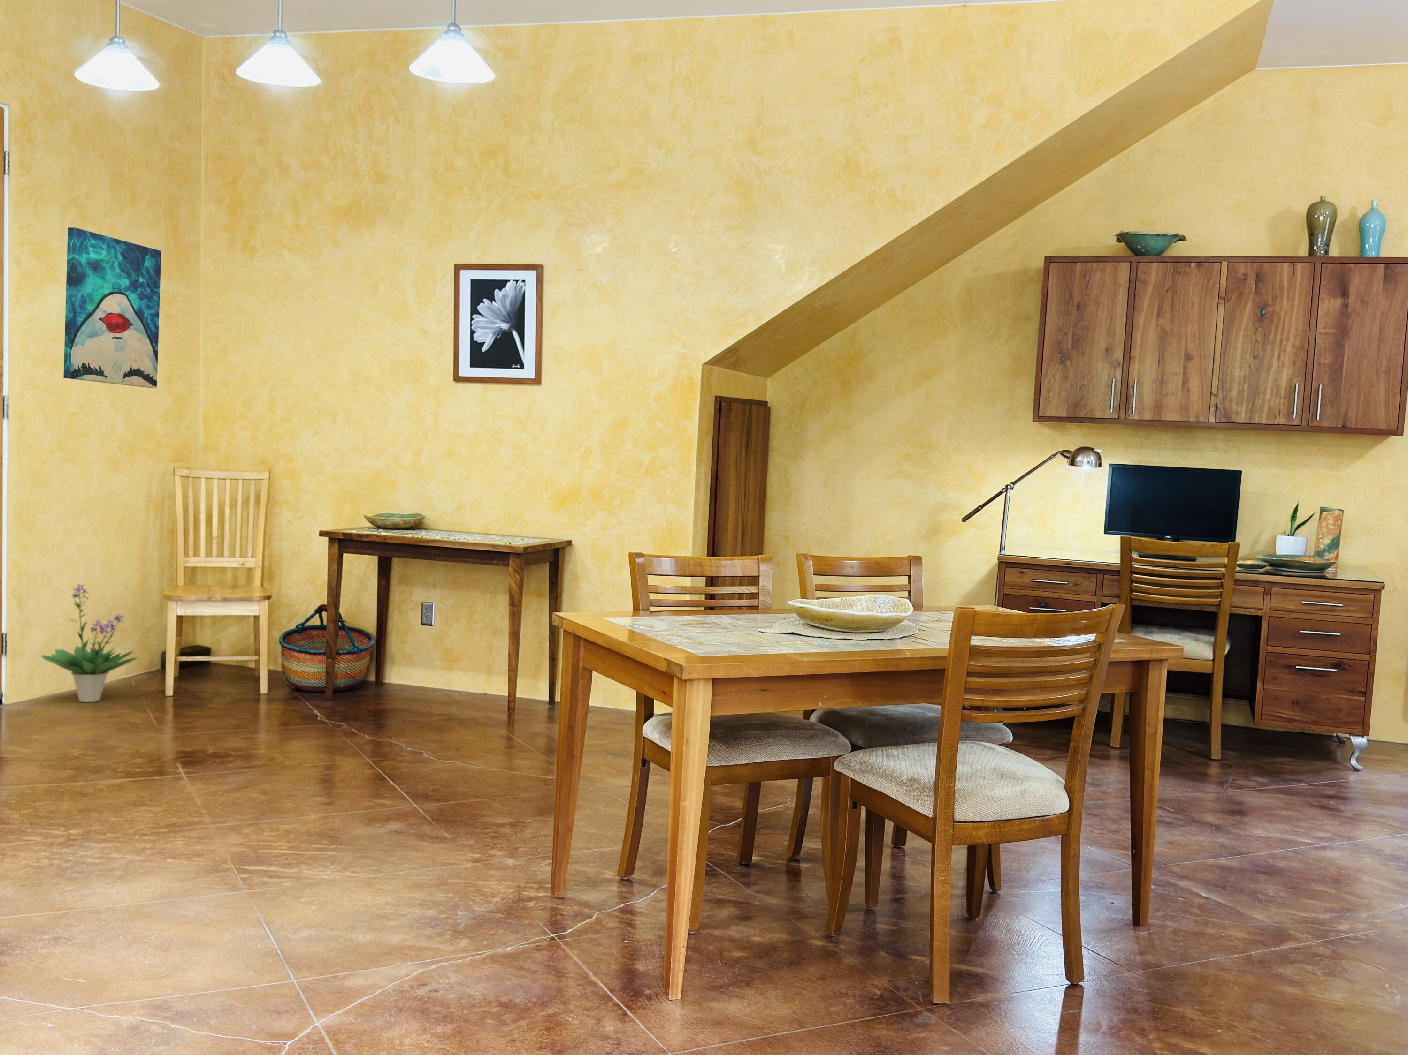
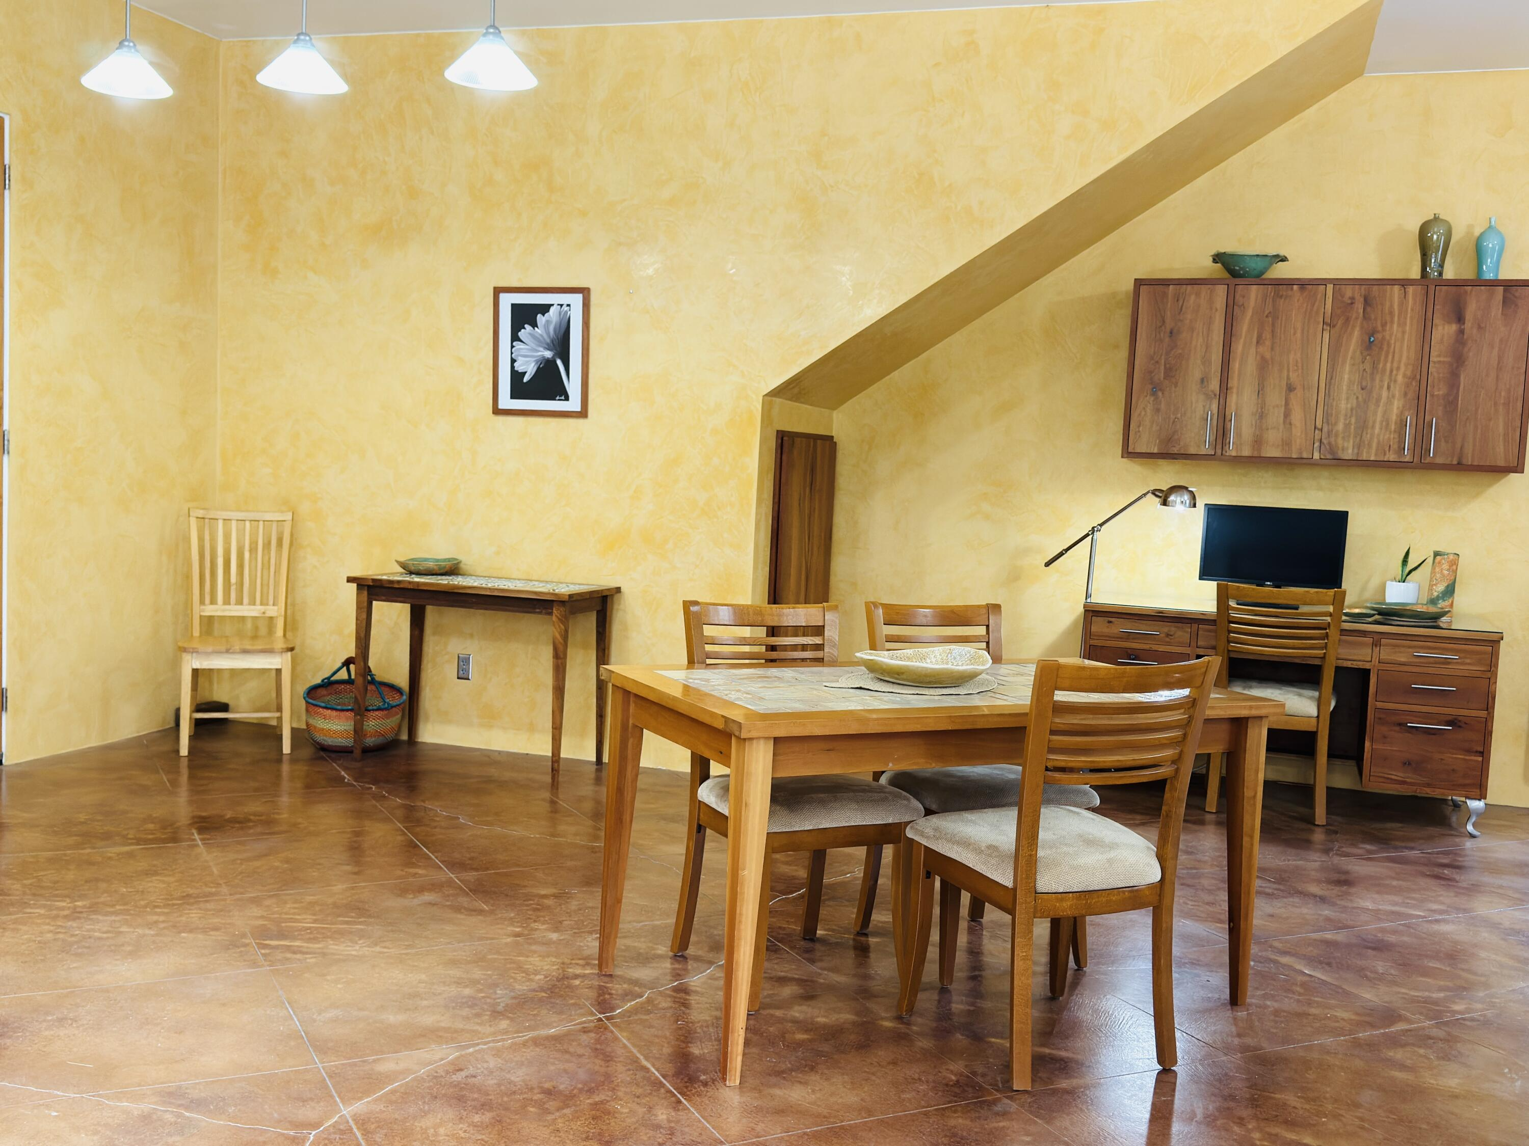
- wall art (114, 311)
- potted plant (91, 643)
